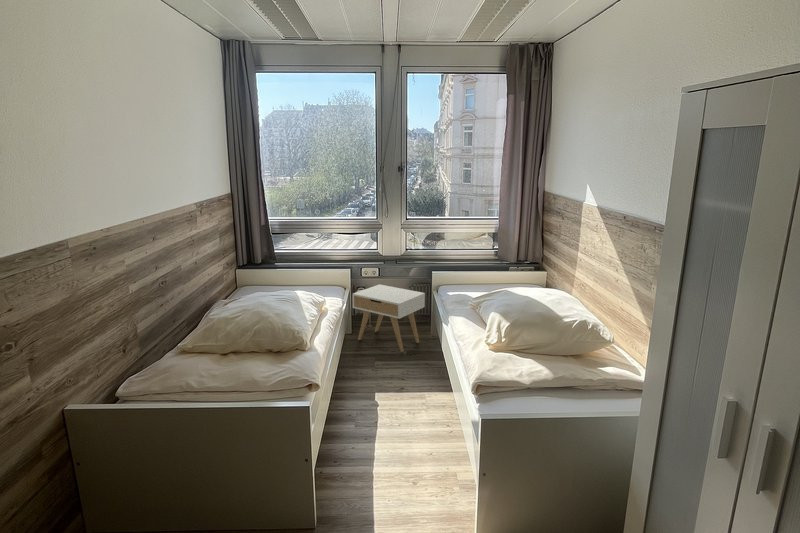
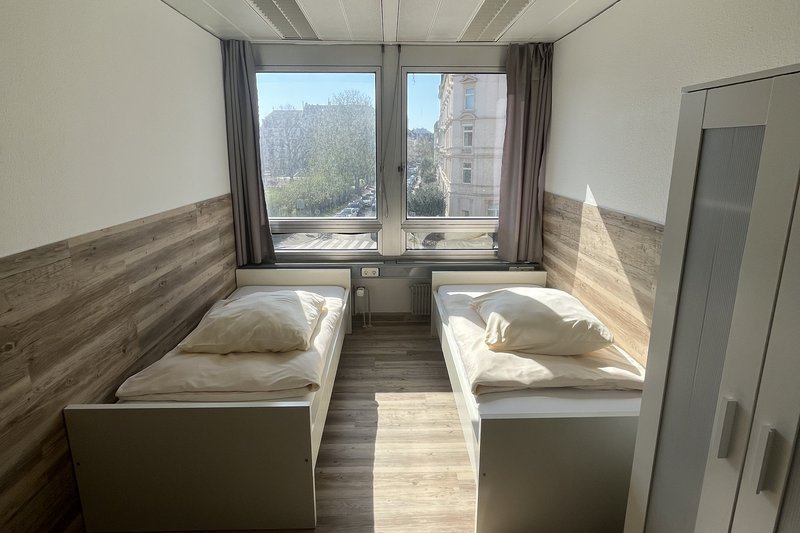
- nightstand (390, 317)
